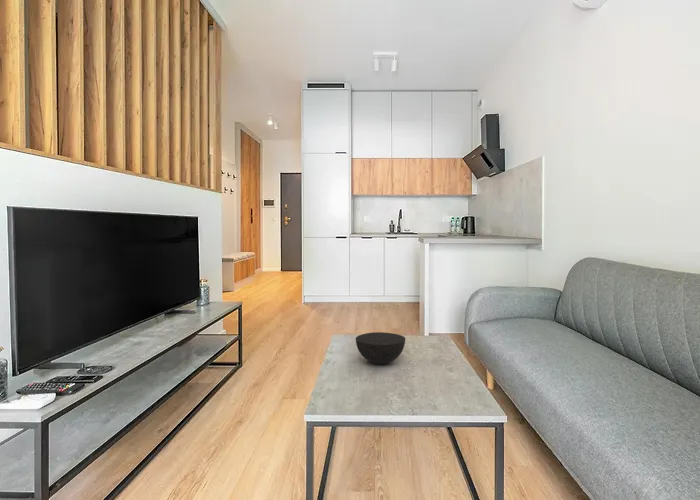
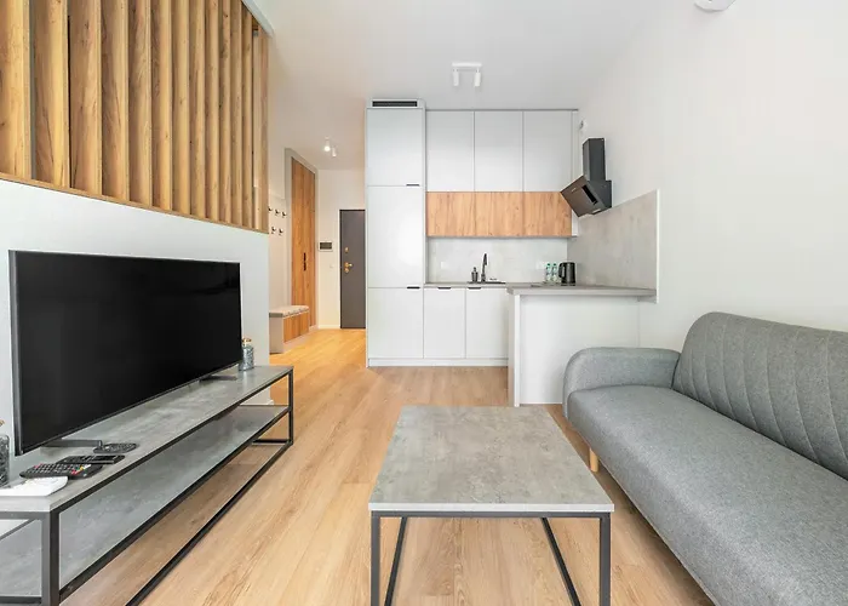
- bowl (380, 350)
